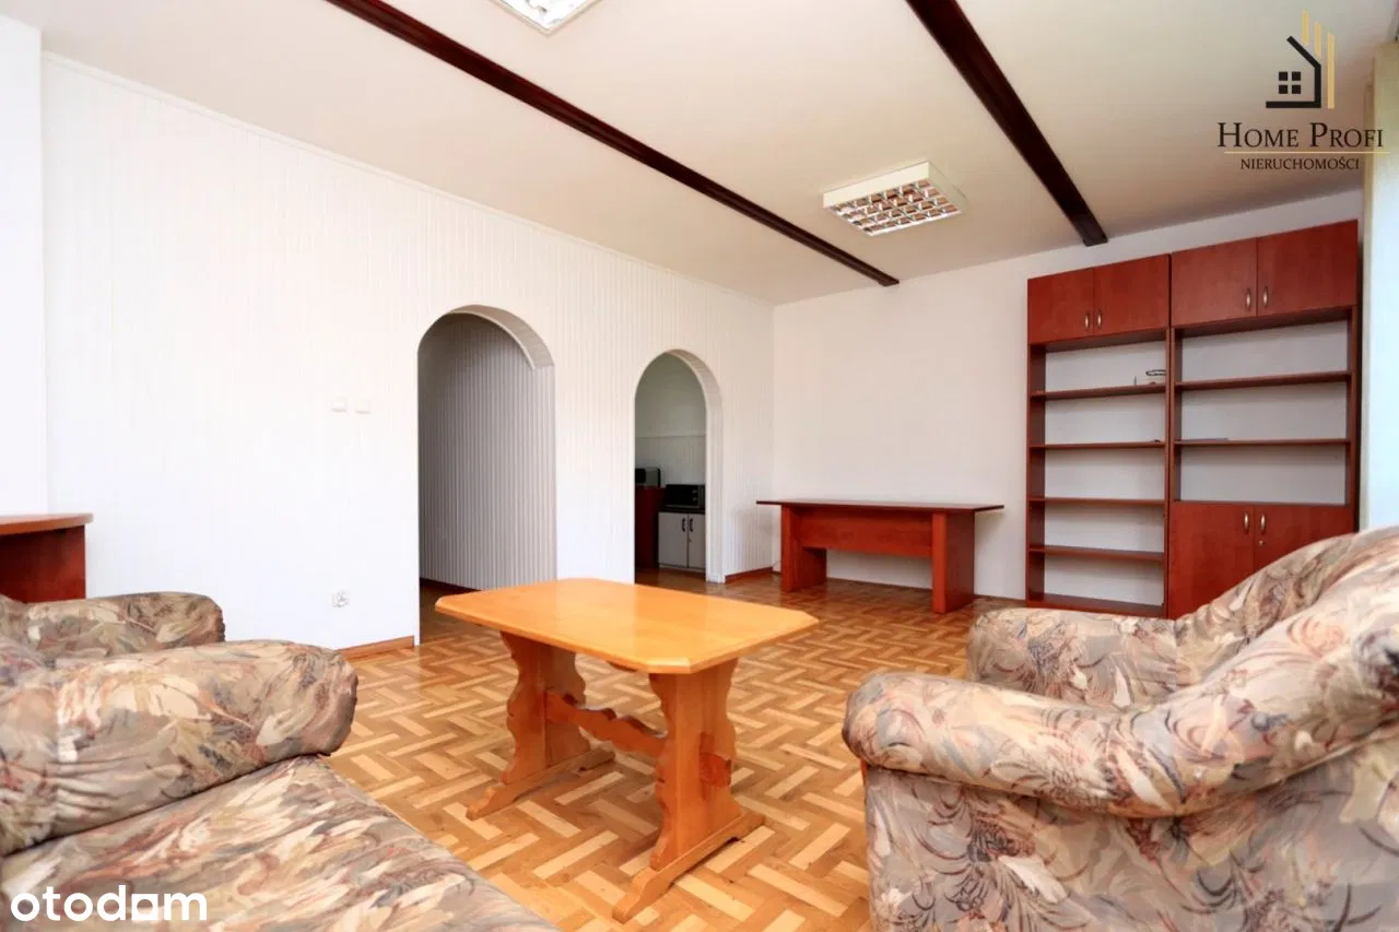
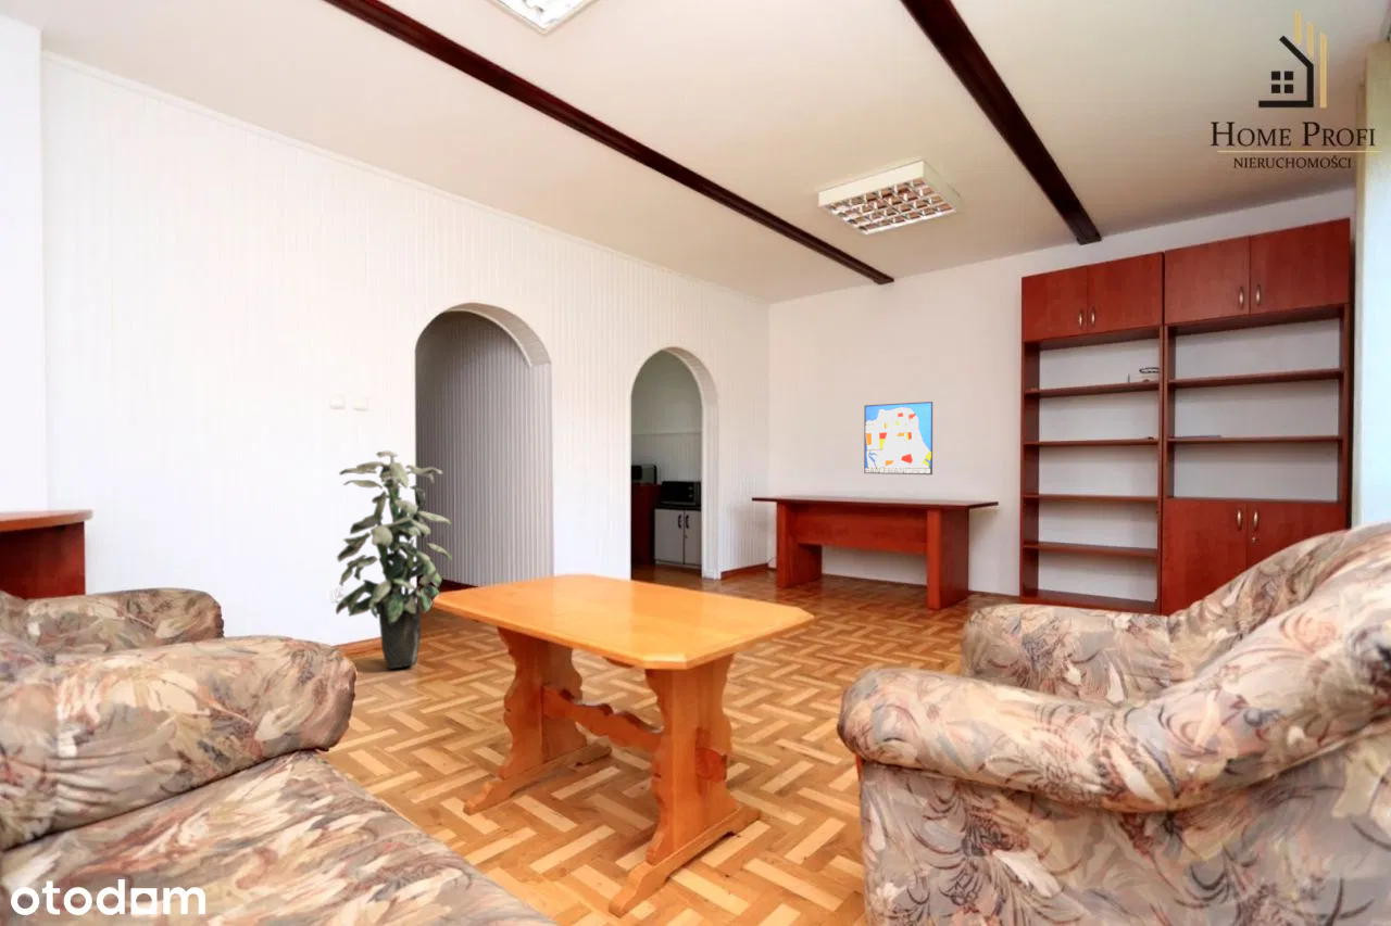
+ indoor plant (391, 558)
+ wall art (897, 439)
